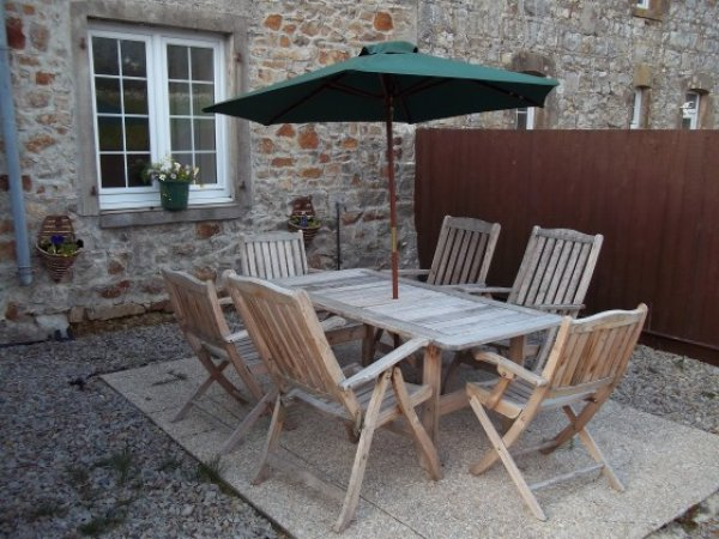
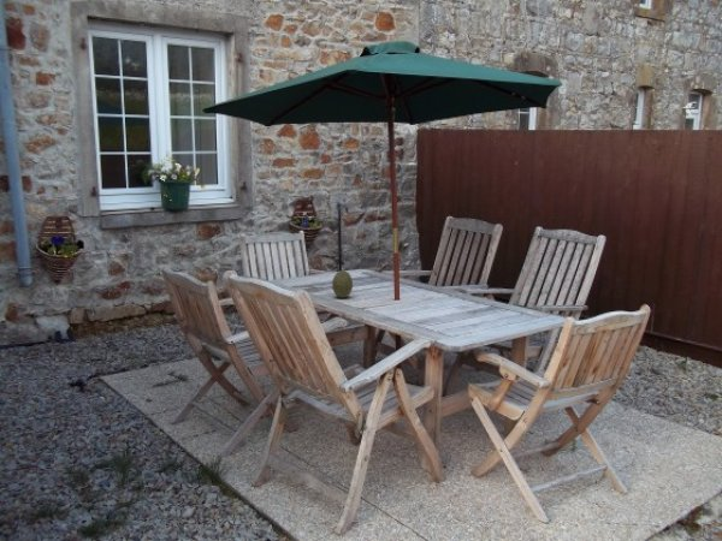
+ fruit (342, 284)
